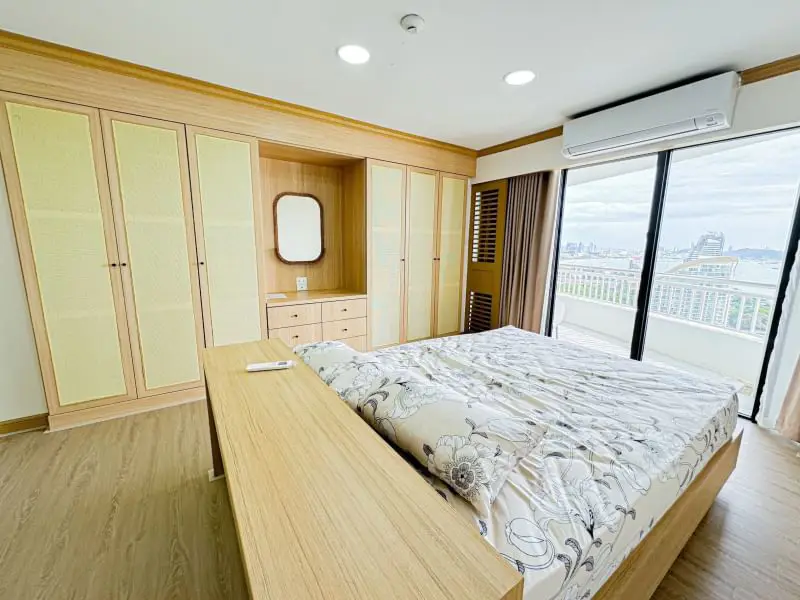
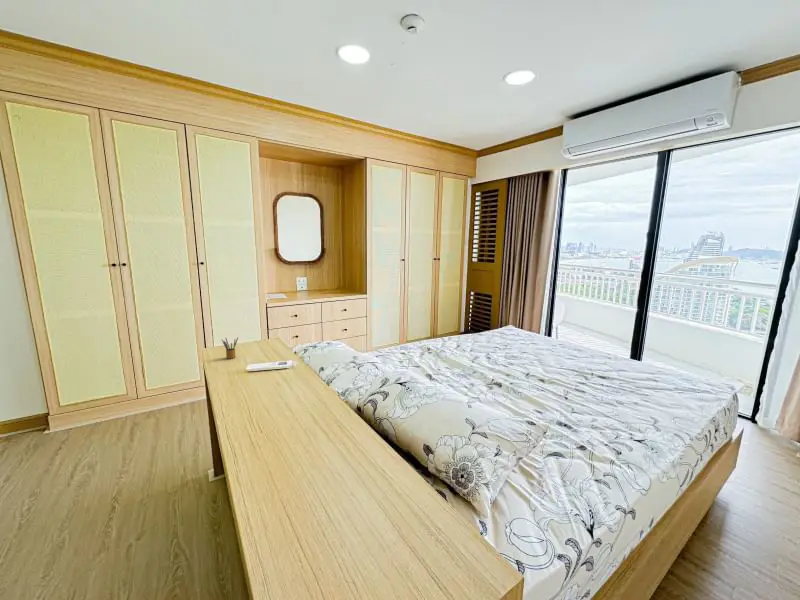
+ pencil box (231, 347)
